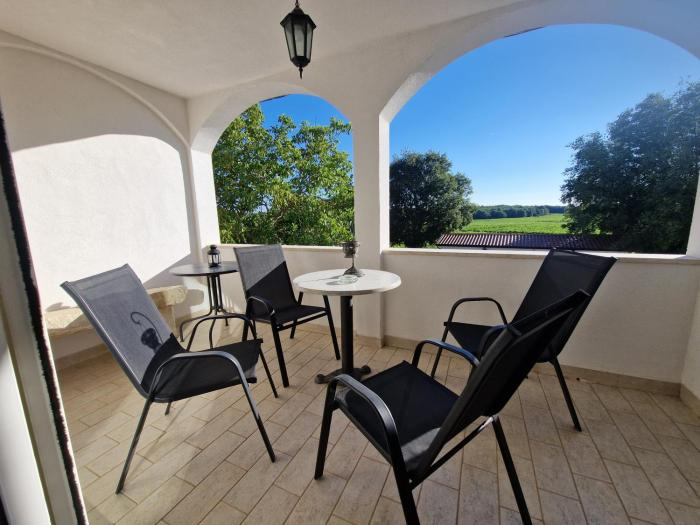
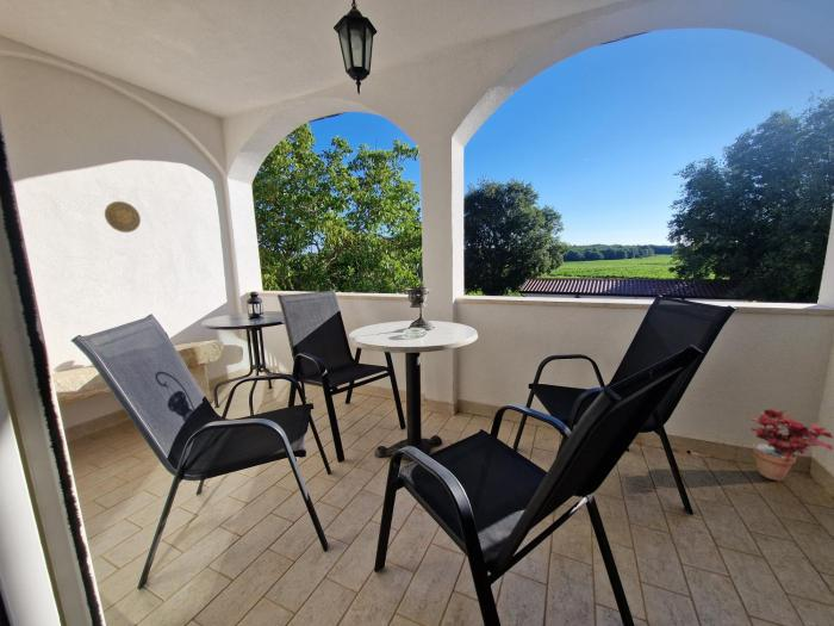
+ decorative plate (123, 216)
+ potted plant (782, 446)
